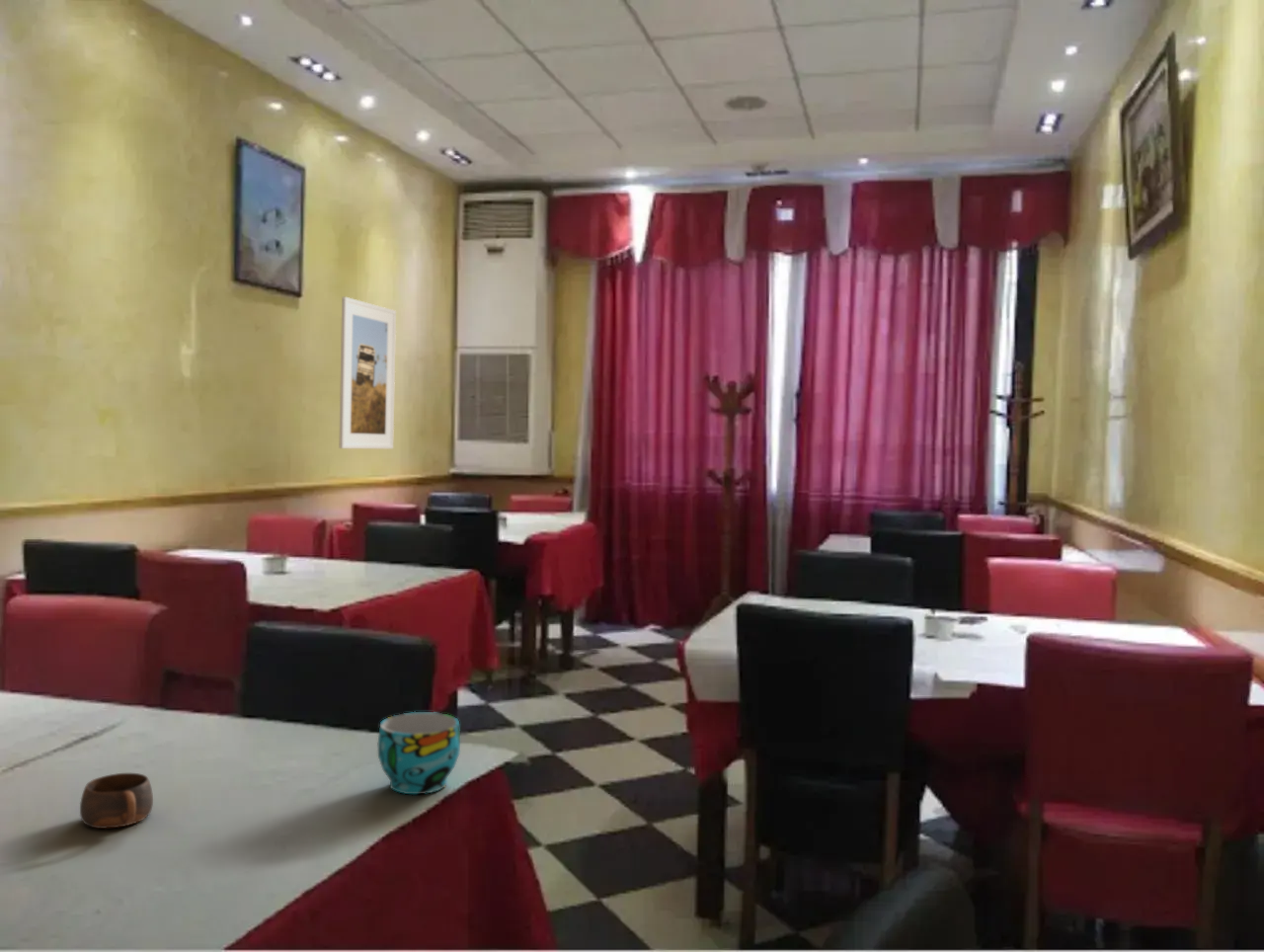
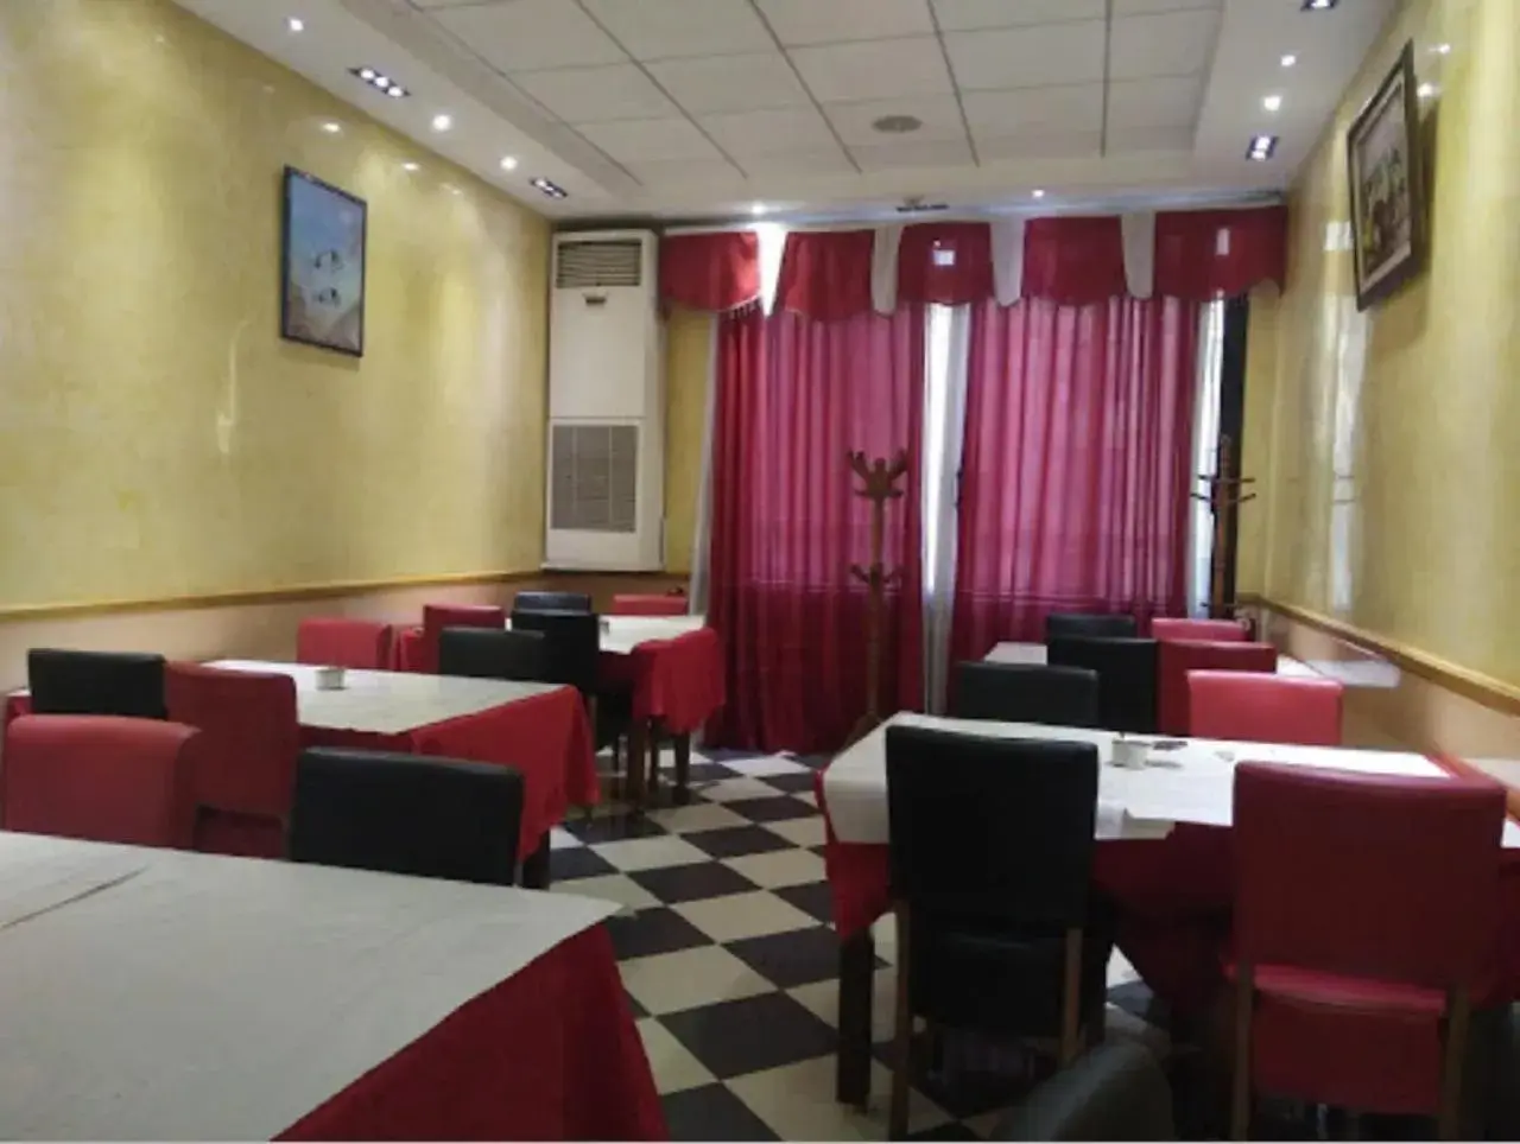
- cup (418, 752)
- cup (117, 803)
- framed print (368, 376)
